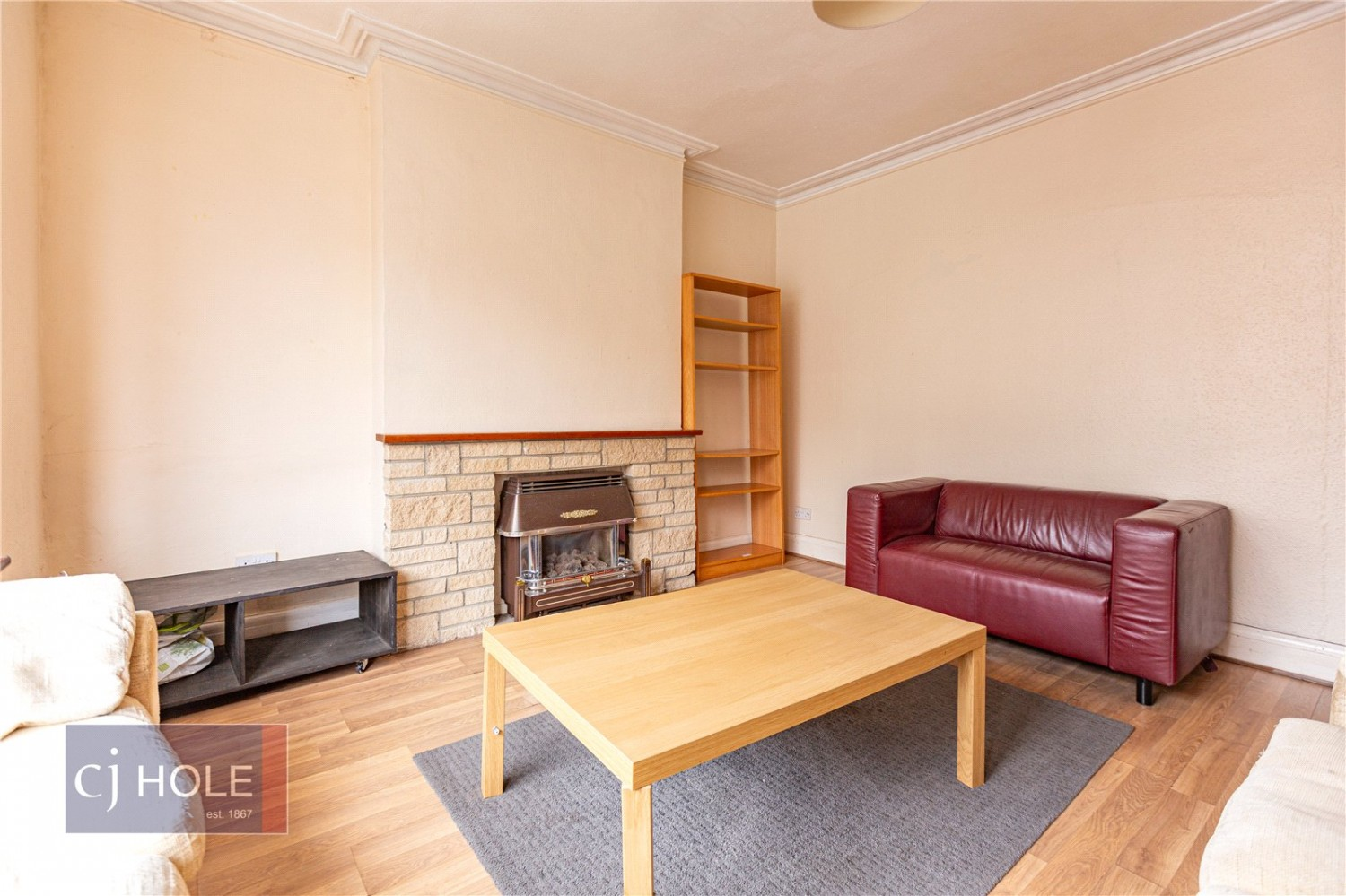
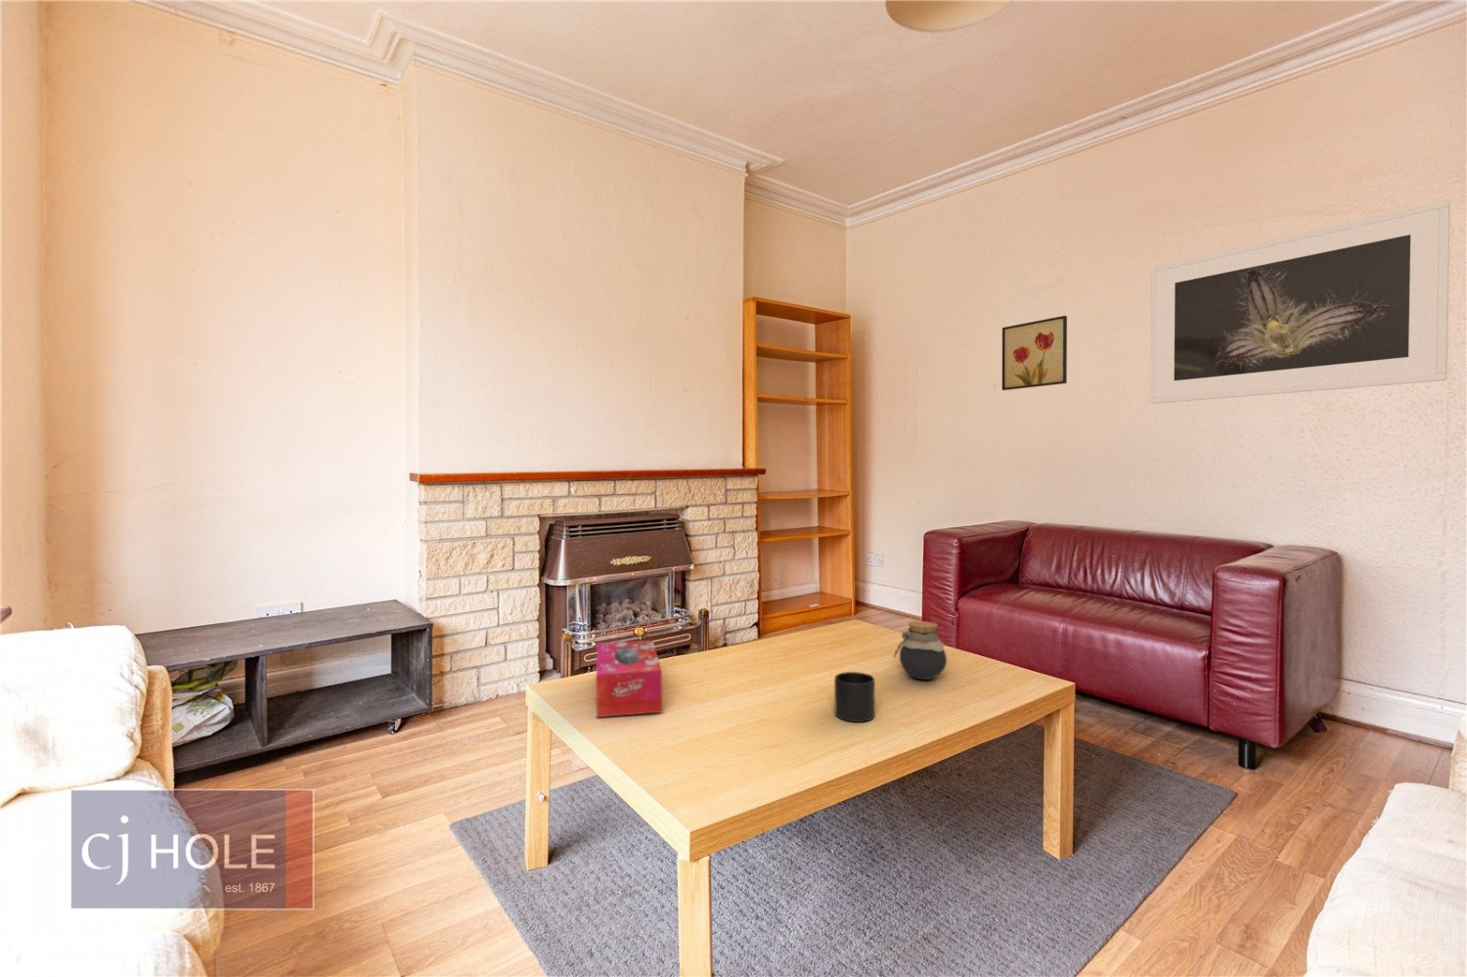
+ jar (920, 650)
+ wall art (1033, 354)
+ mug (851, 695)
+ tissue box (627, 675)
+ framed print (1280, 316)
